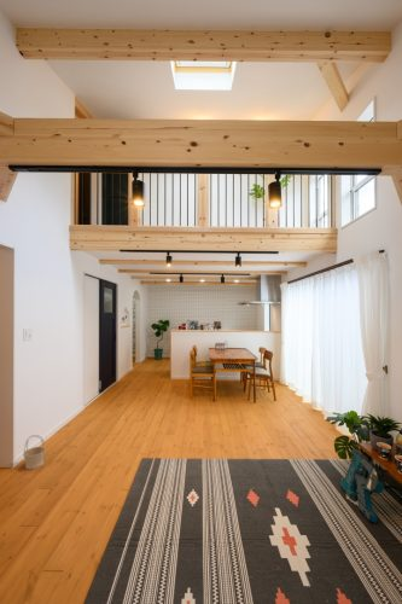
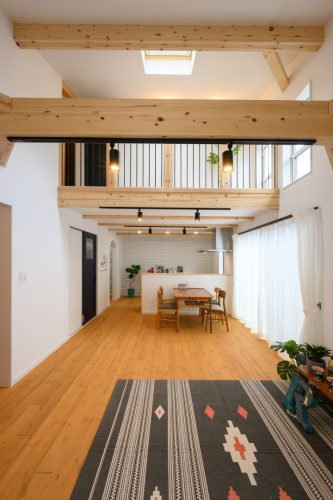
- basket (34, 449)
